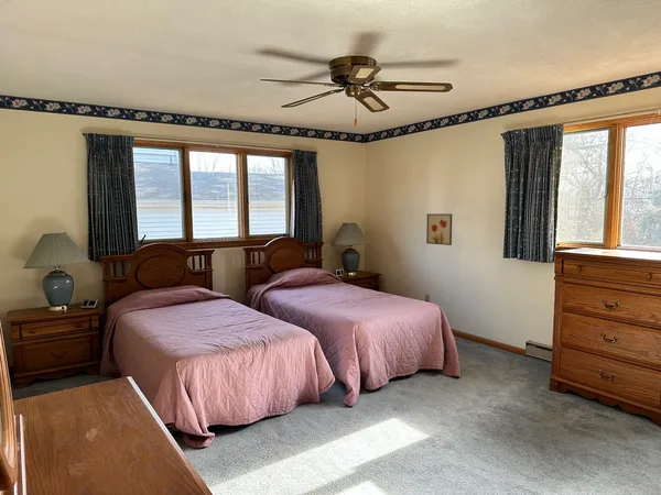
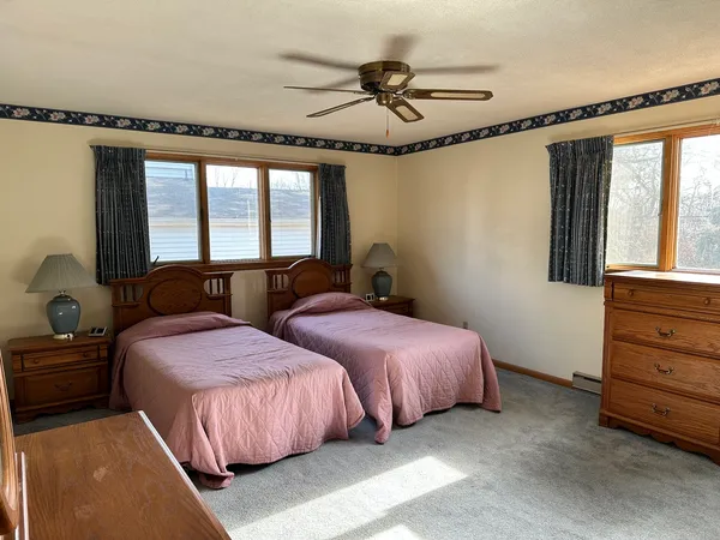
- wall art (438, 229)
